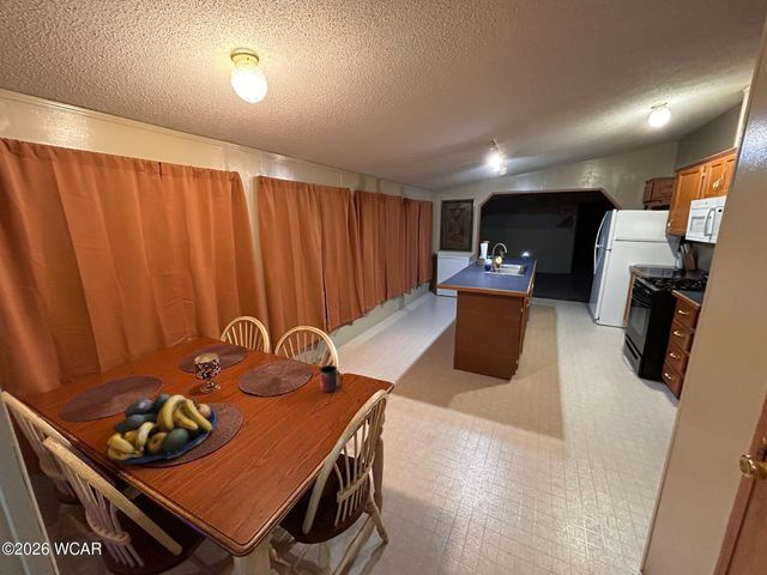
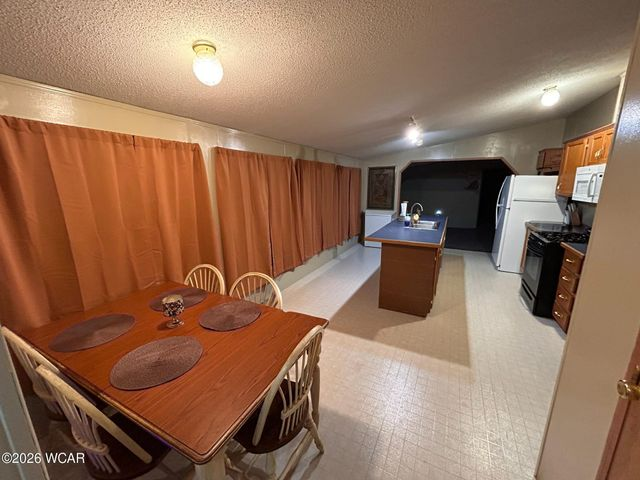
- fruit bowl (164, 417)
- mug (332, 379)
